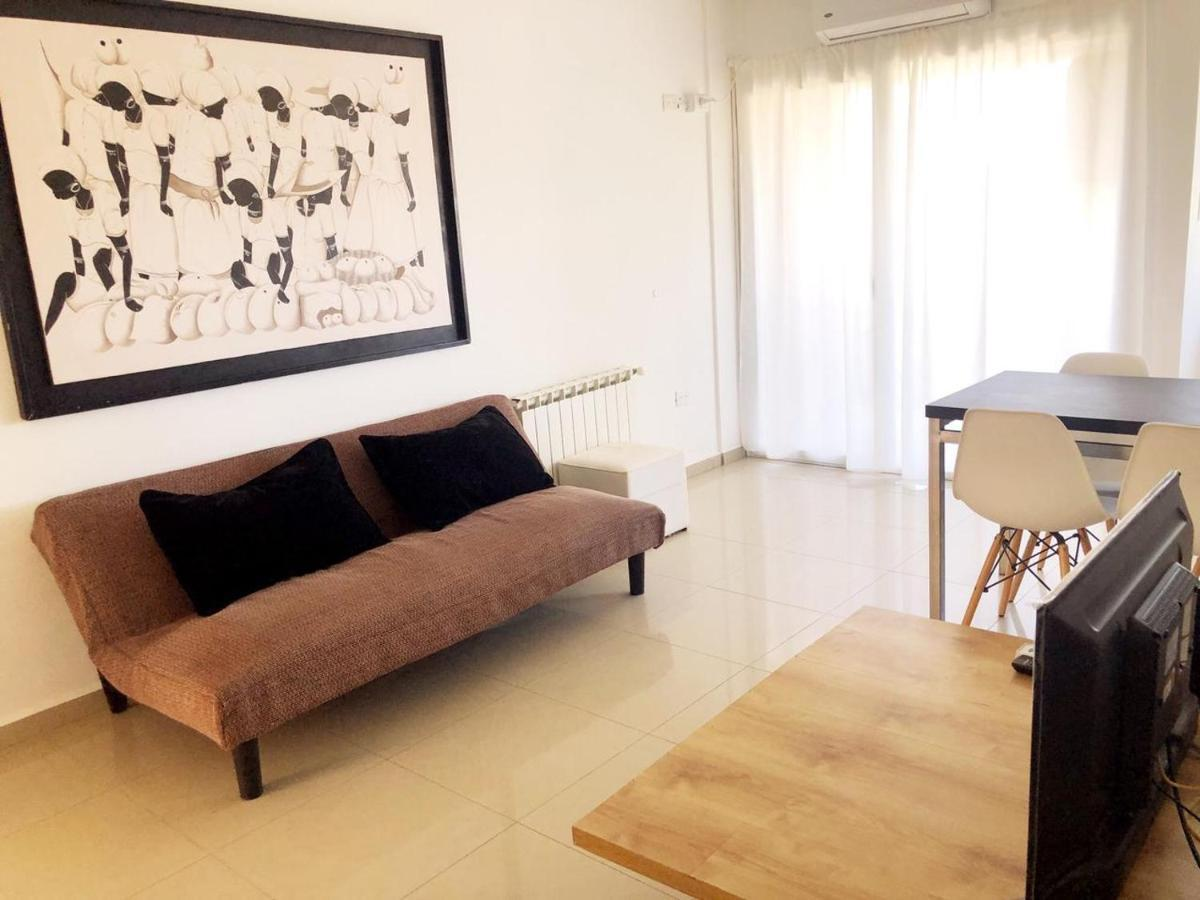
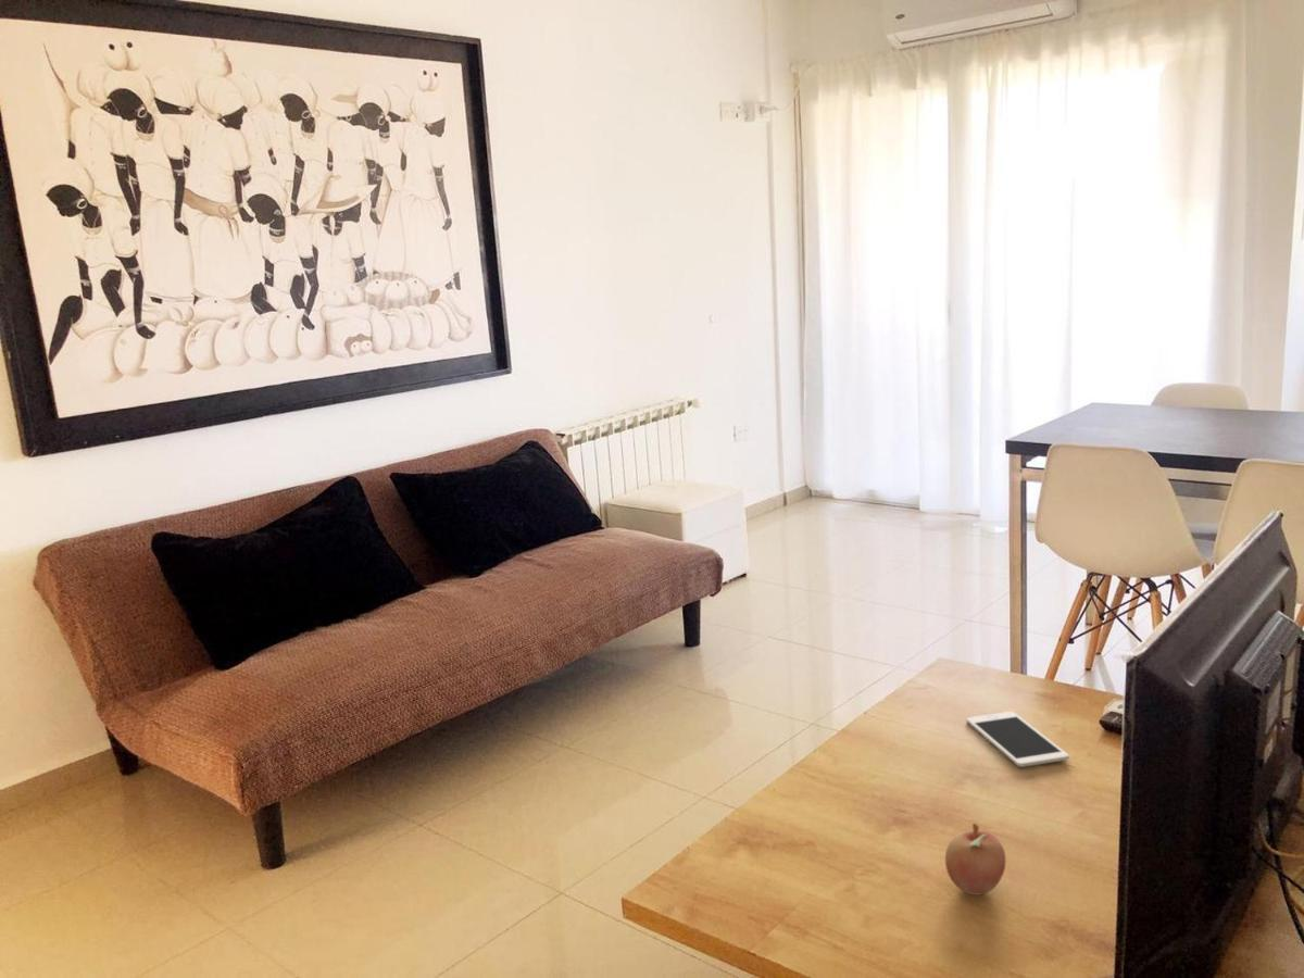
+ fruit (975, 857)
+ cell phone (1015, 738)
